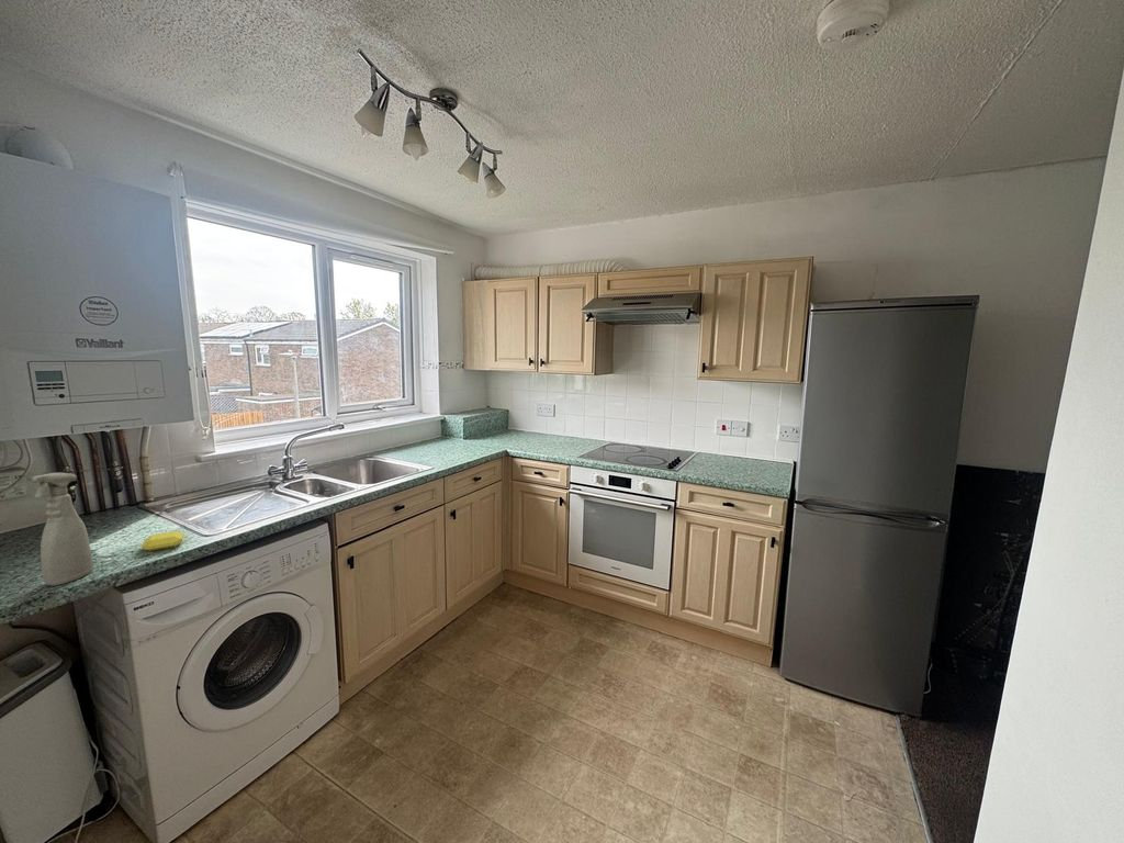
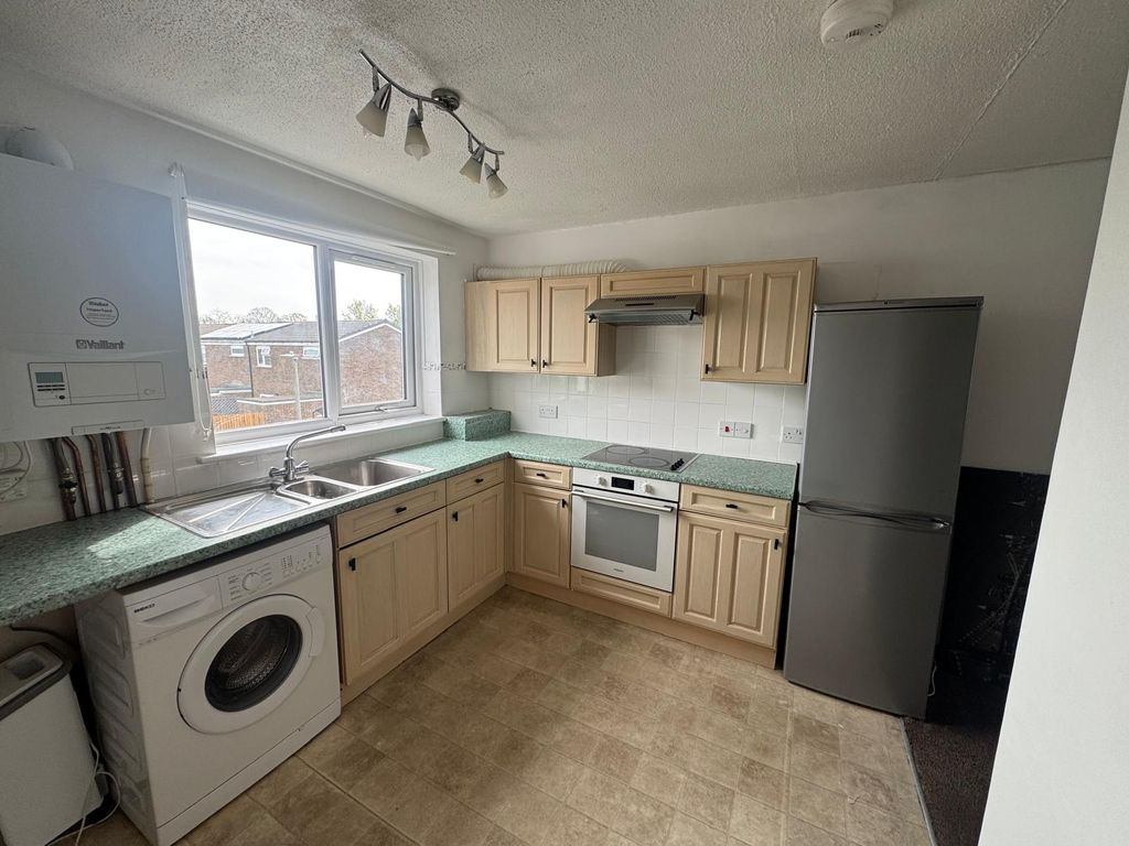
- spray bottle (63, 525)
- soap bar (164, 540)
